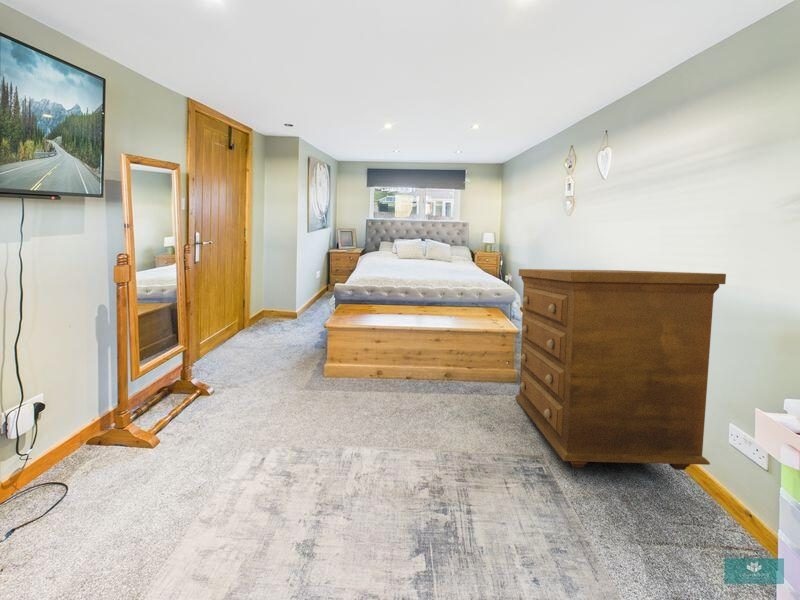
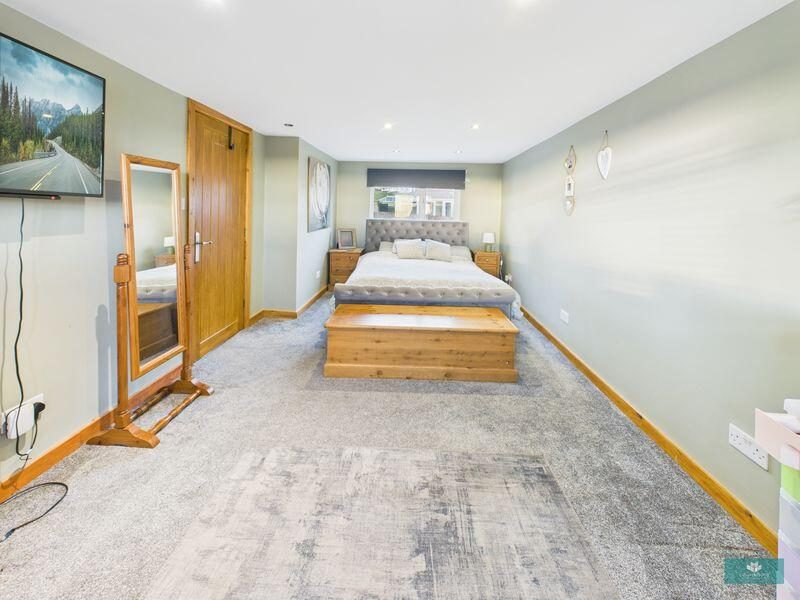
- chest of drawers (595, 354)
